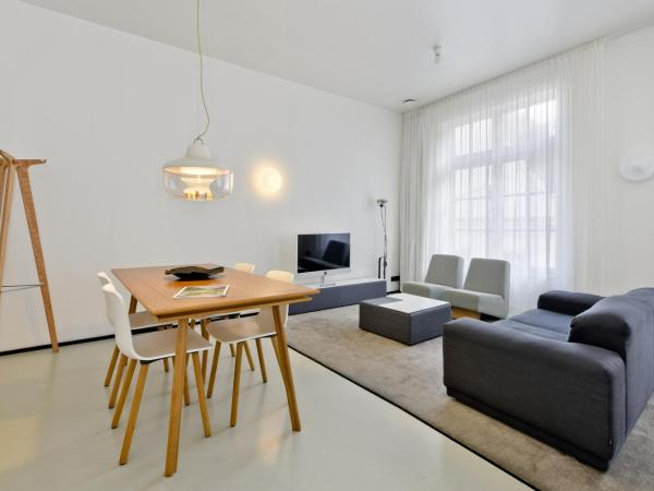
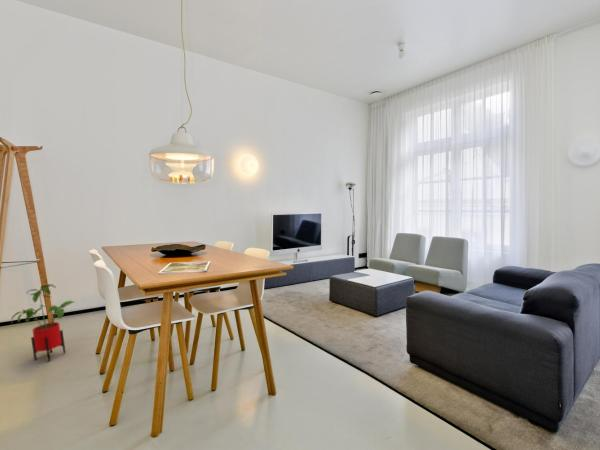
+ house plant (47, 323)
